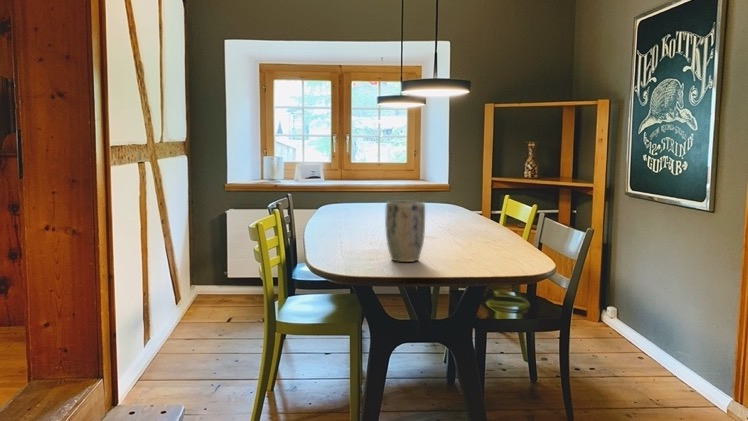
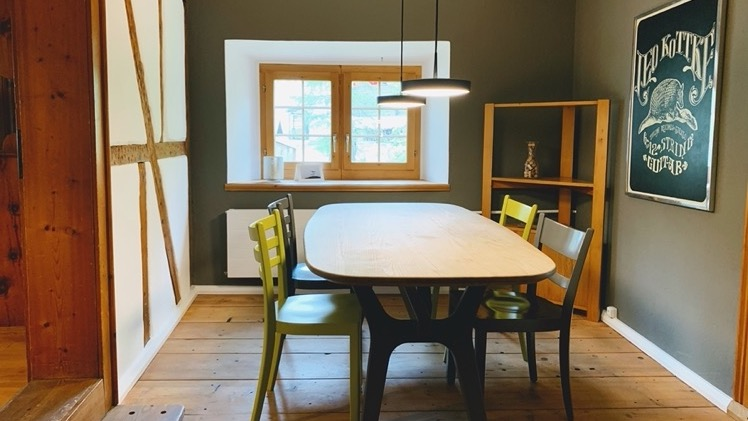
- plant pot (404, 231)
